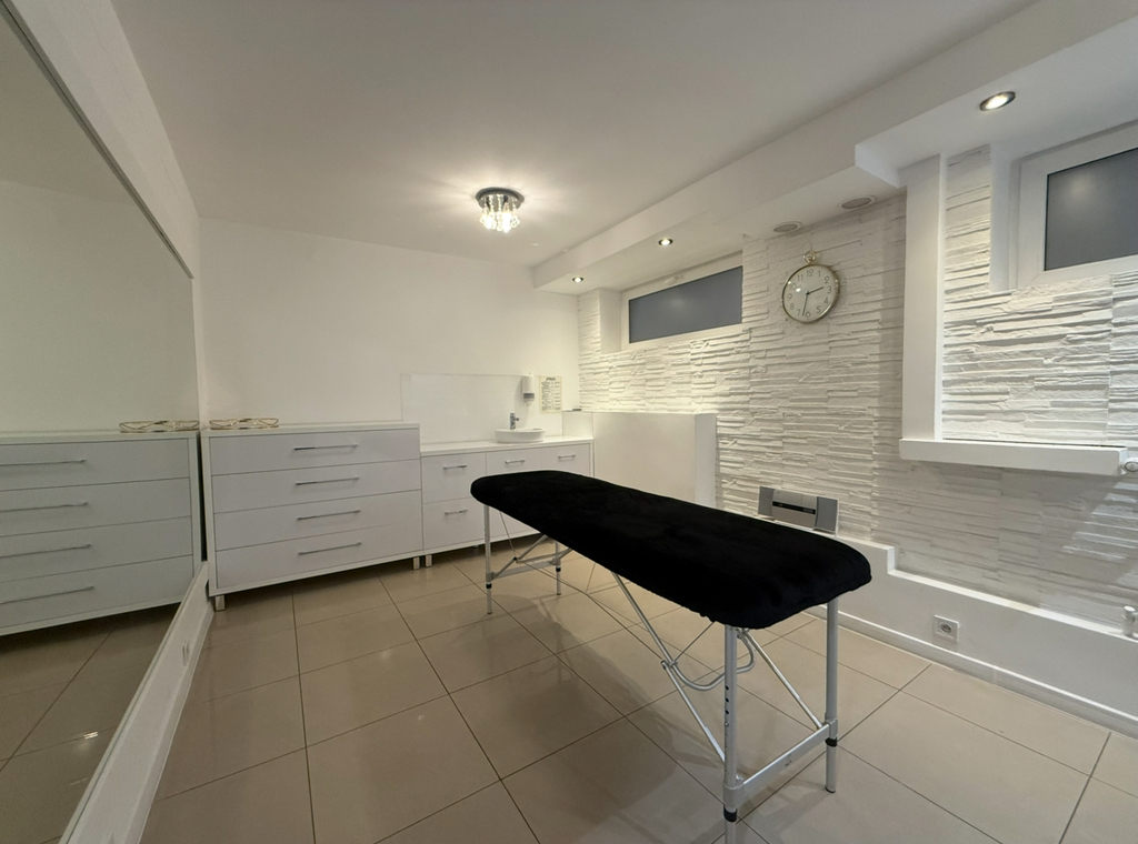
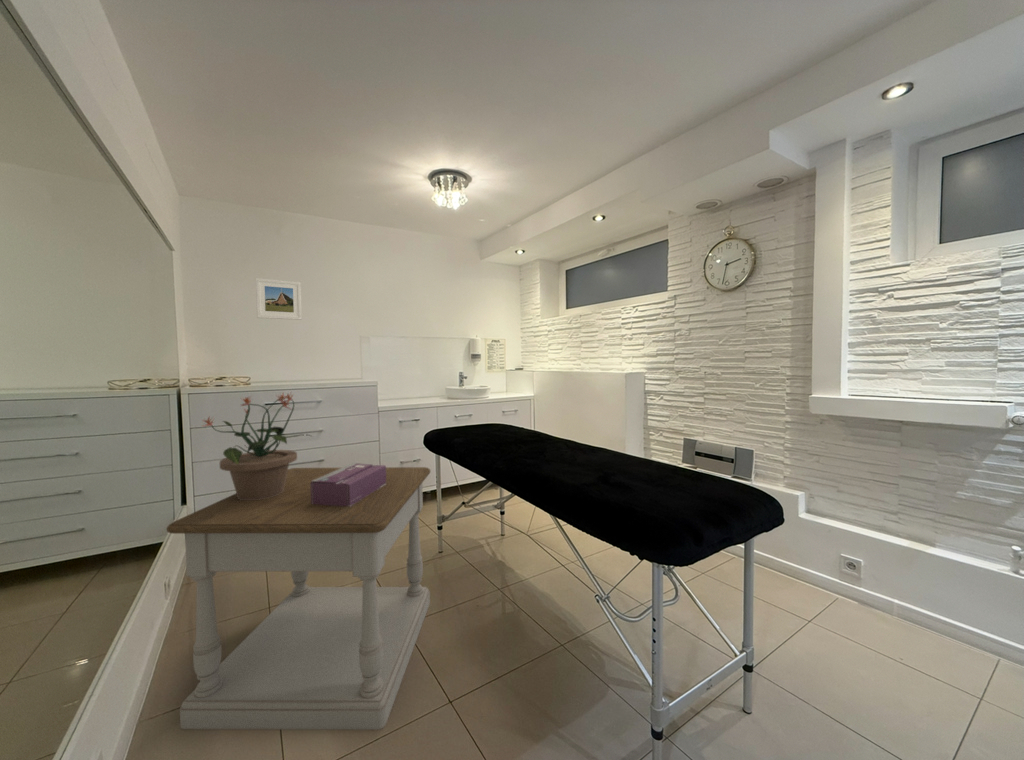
+ potted plant (265, 442)
+ side table (328, 570)
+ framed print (279, 299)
+ tissue box (351, 482)
